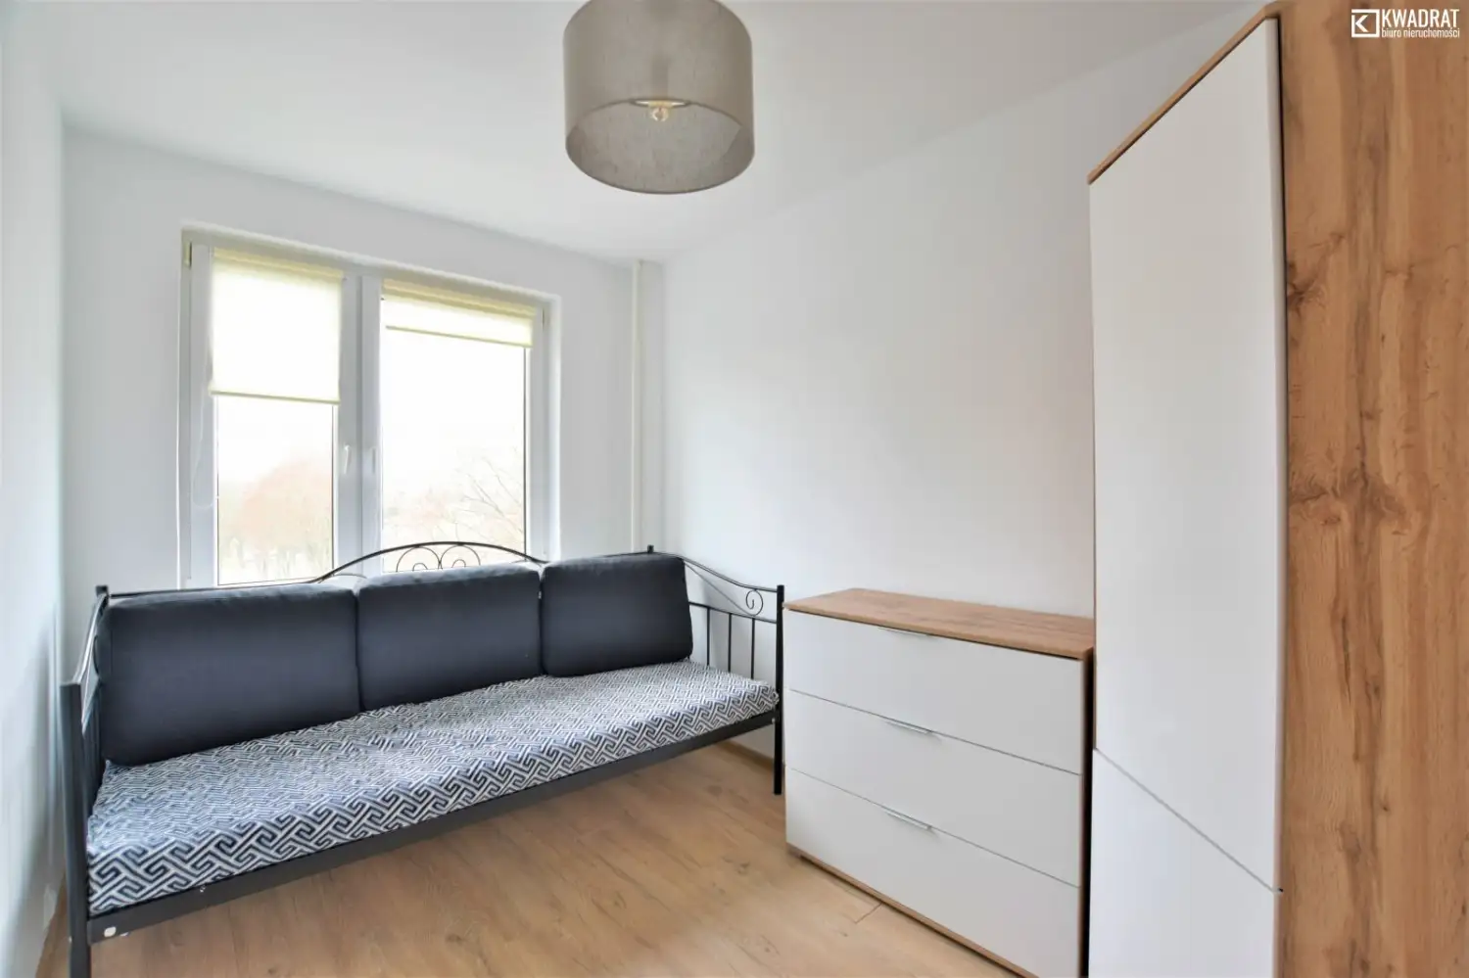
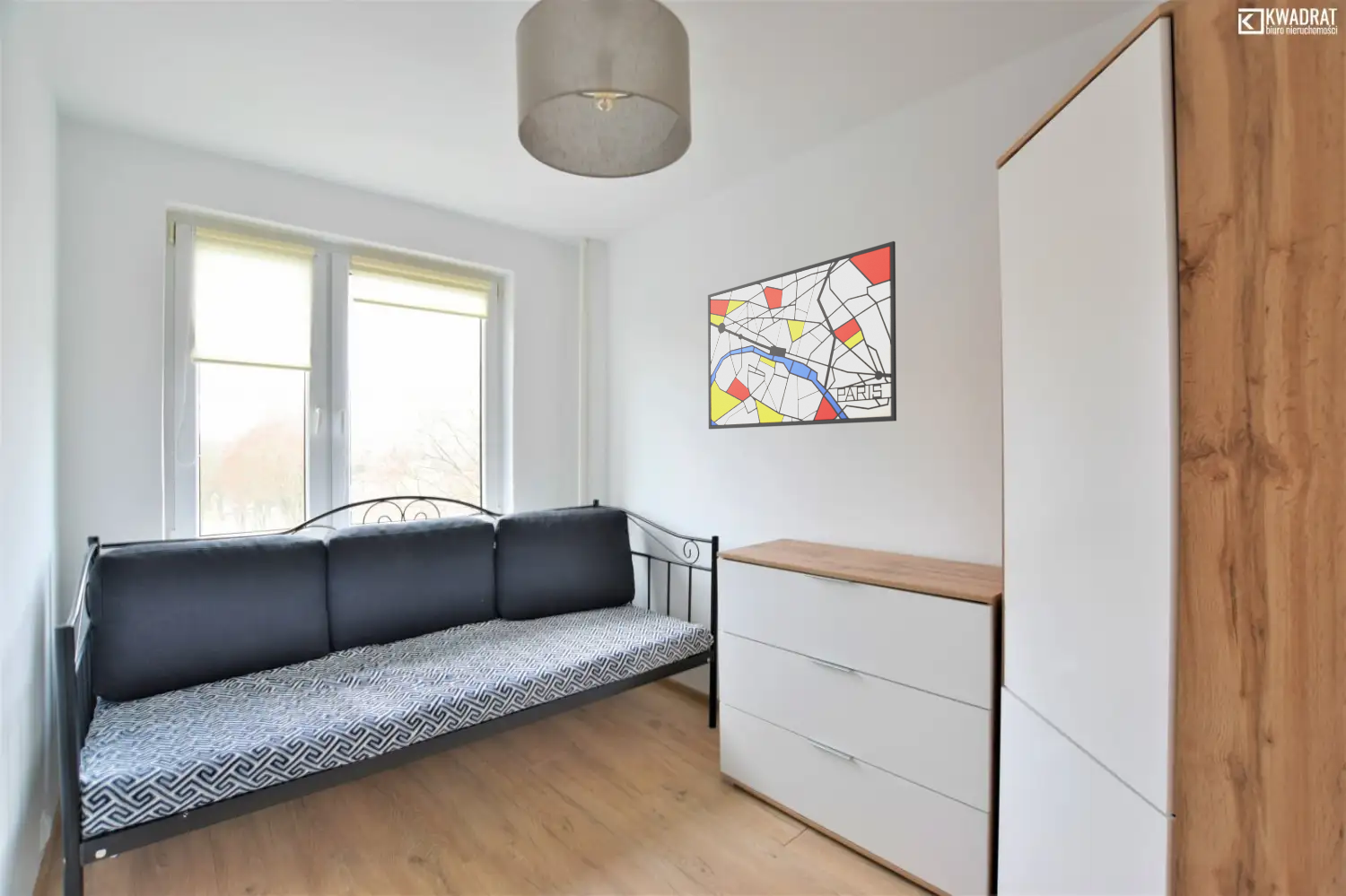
+ wall art (788, 349)
